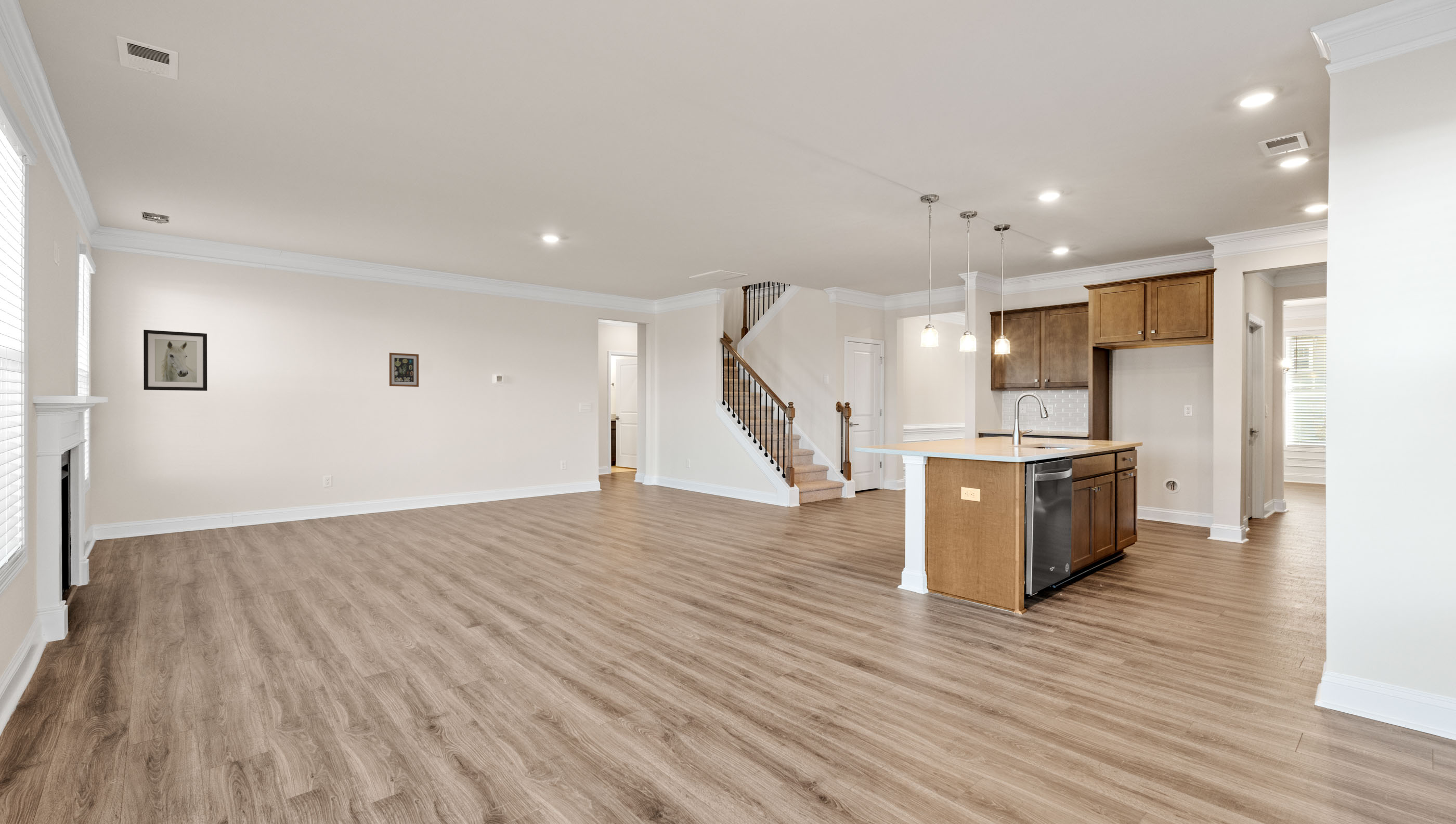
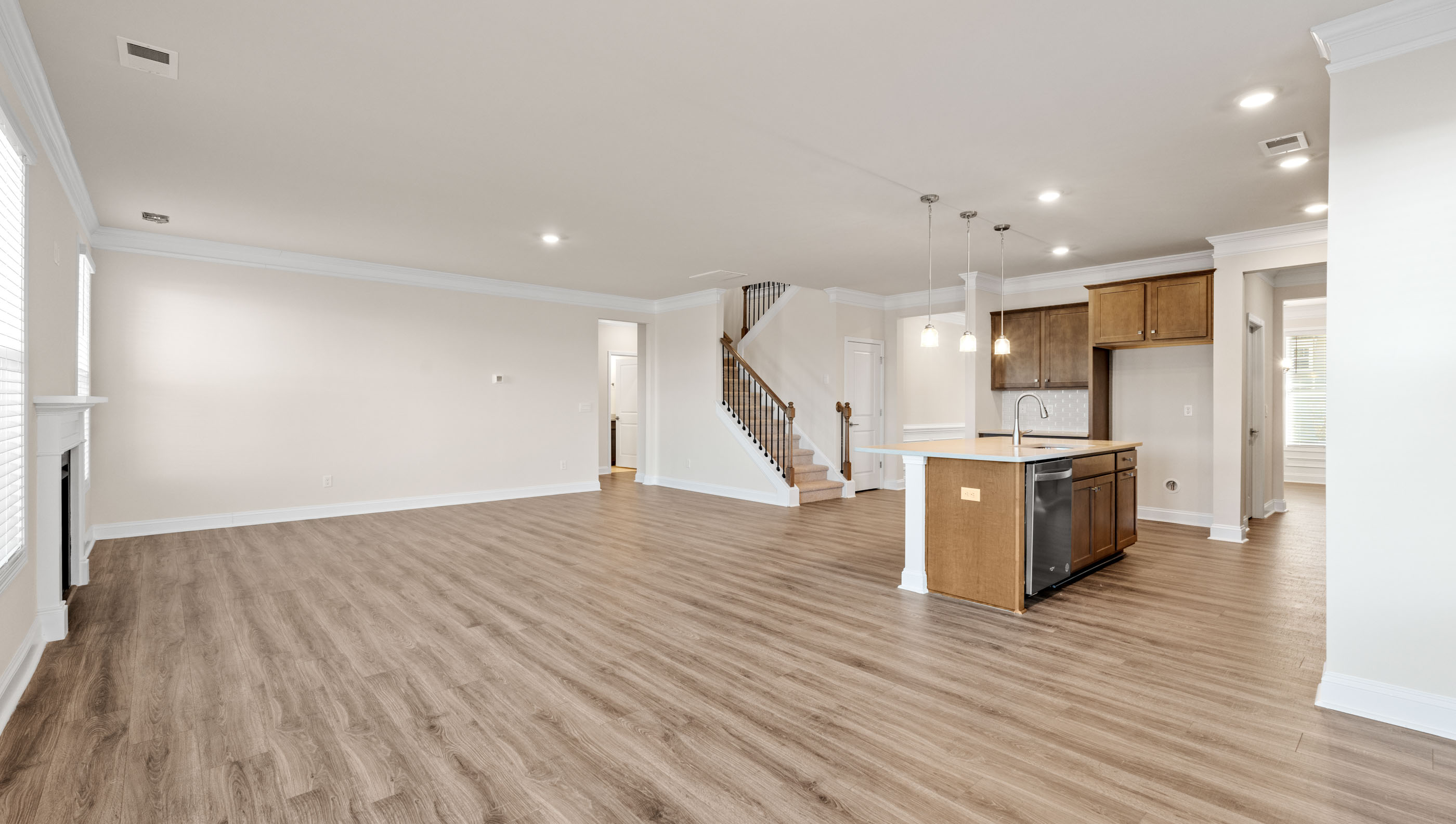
- wall art (176, 361)
- wall art (404, 370)
